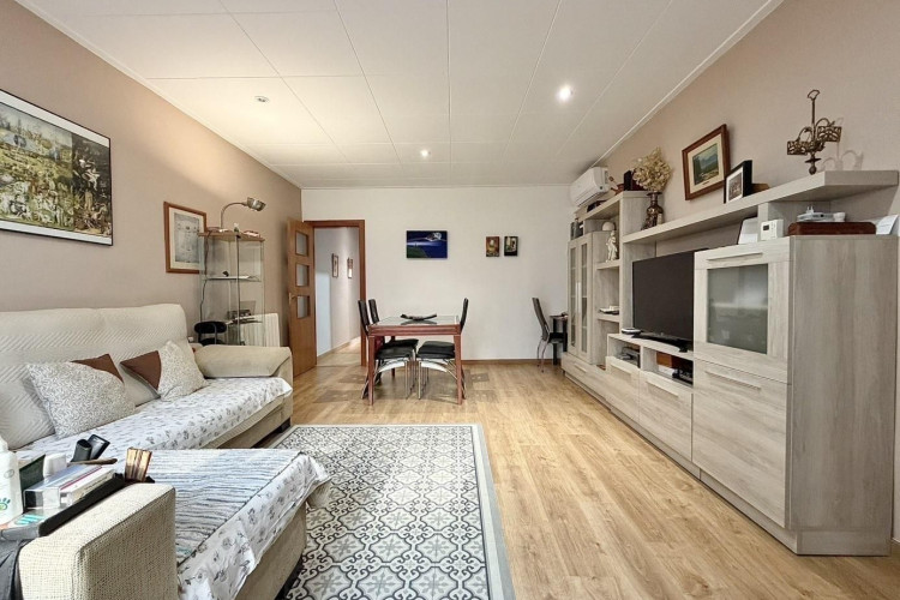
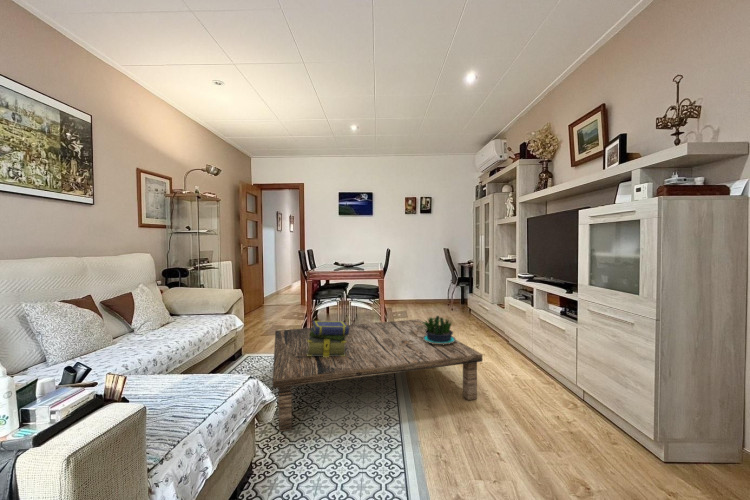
+ stack of books (328, 336)
+ potted plant (436, 327)
+ coffee table (366, 360)
